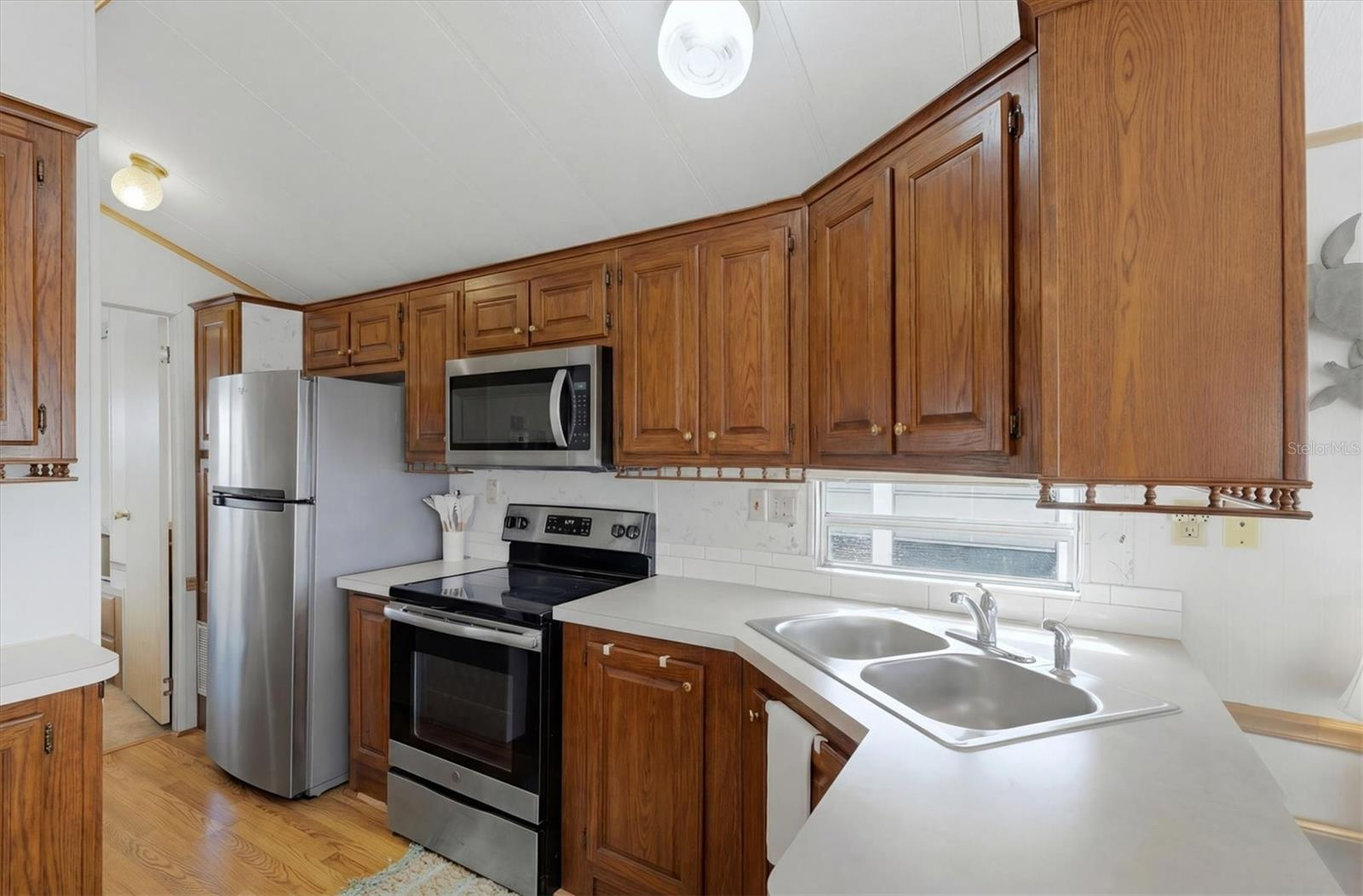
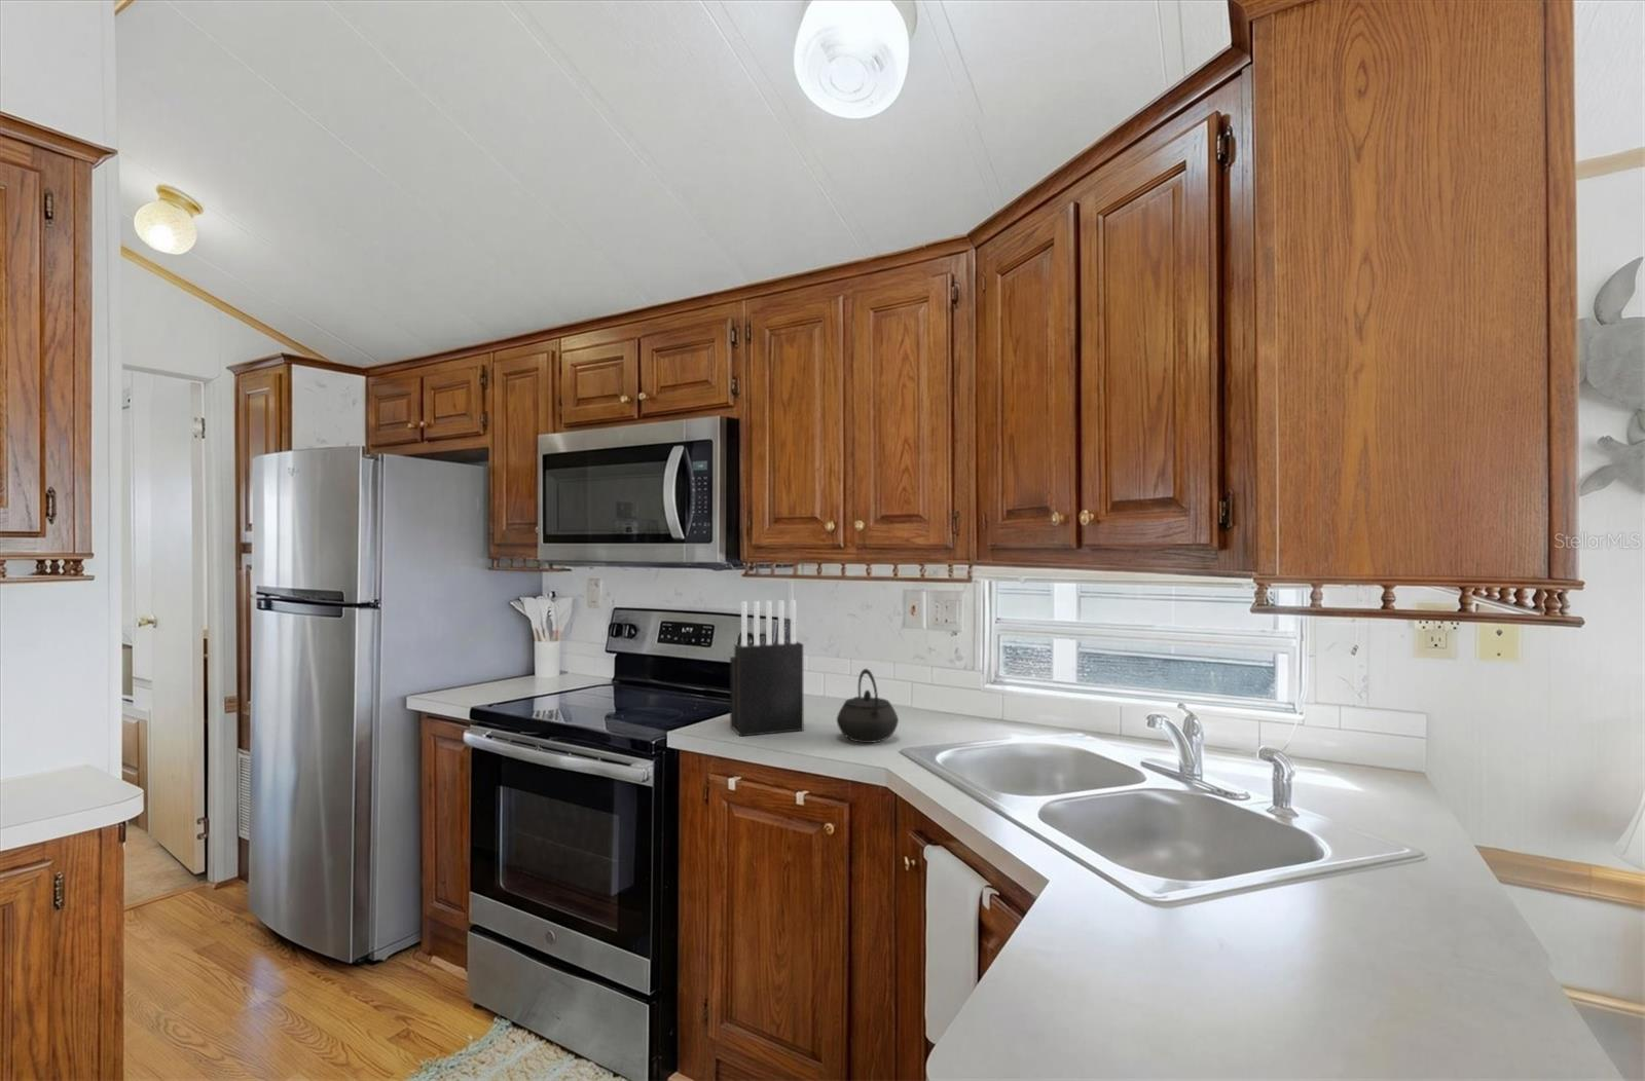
+ kettle (865, 703)
+ knife block (765, 664)
